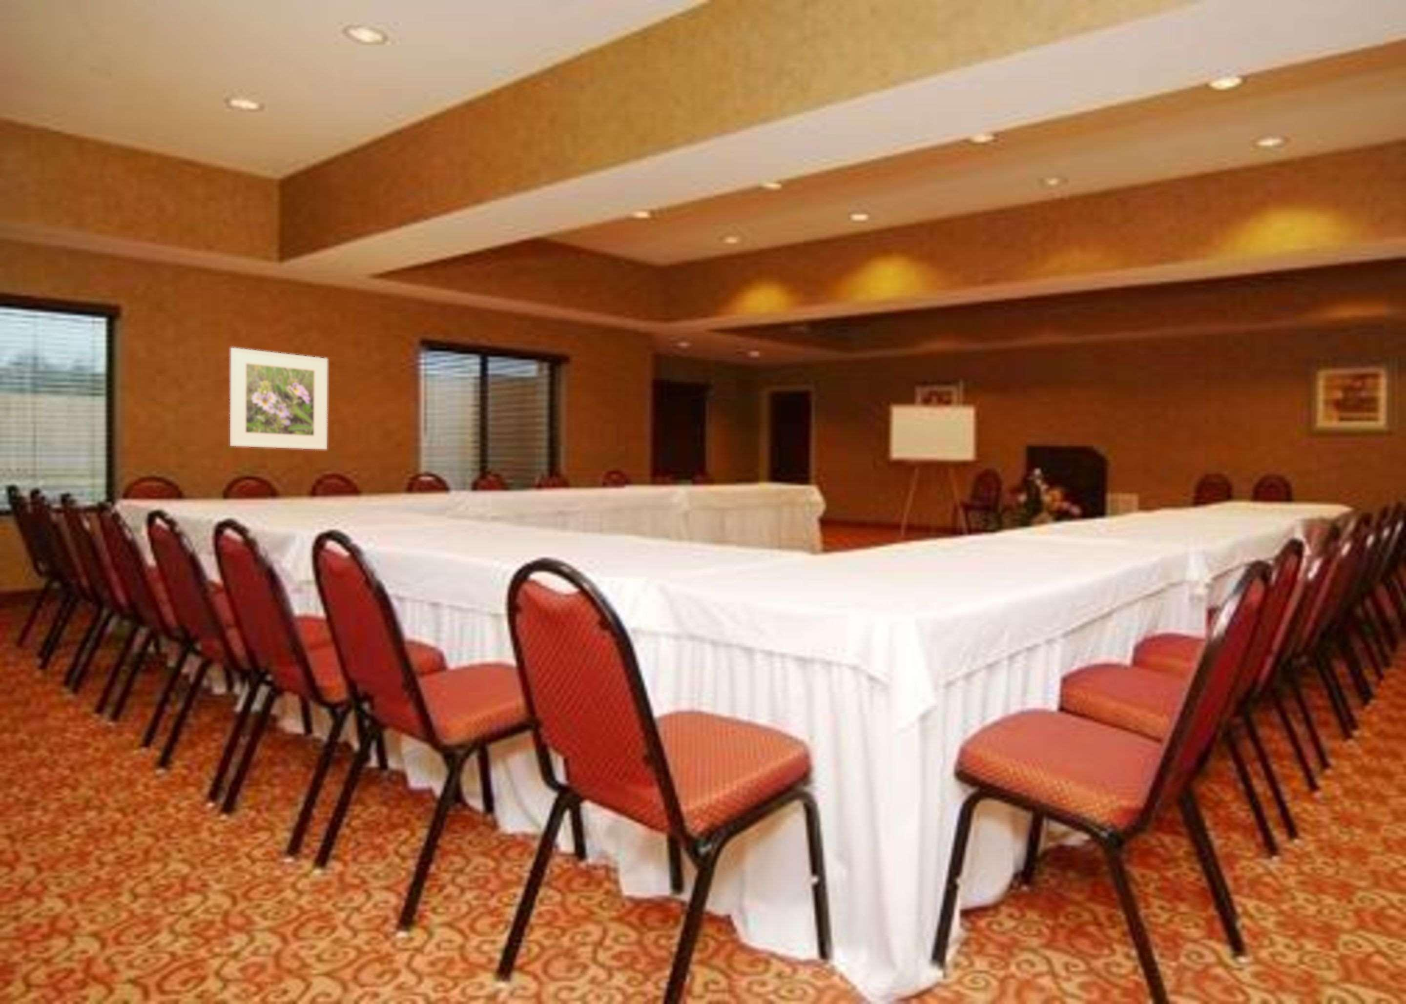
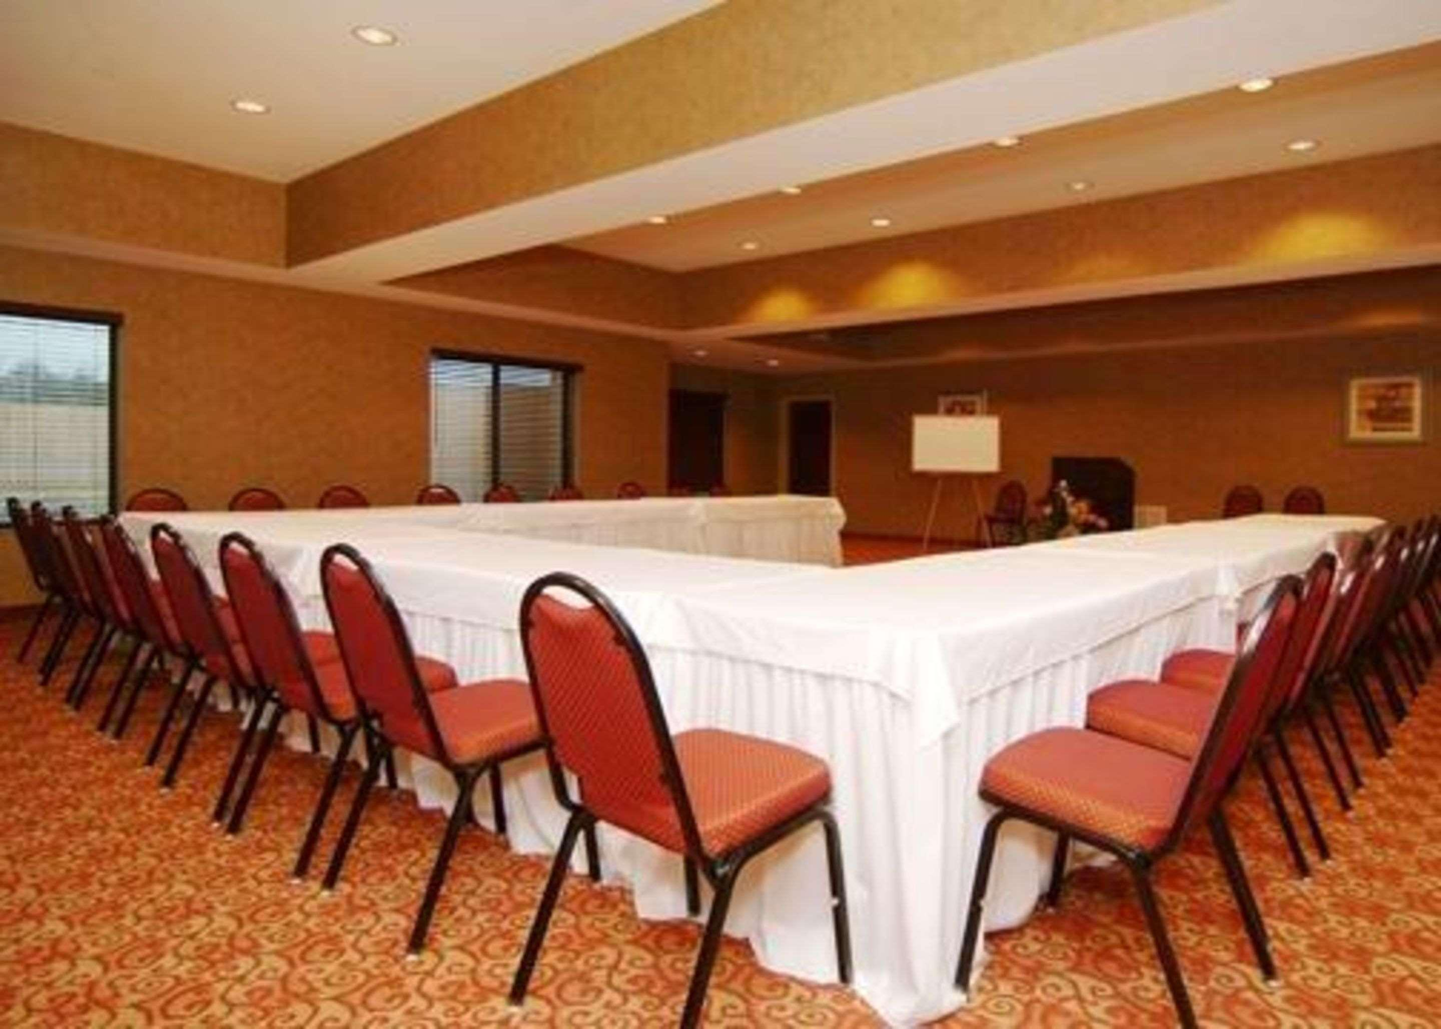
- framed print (280, 400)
